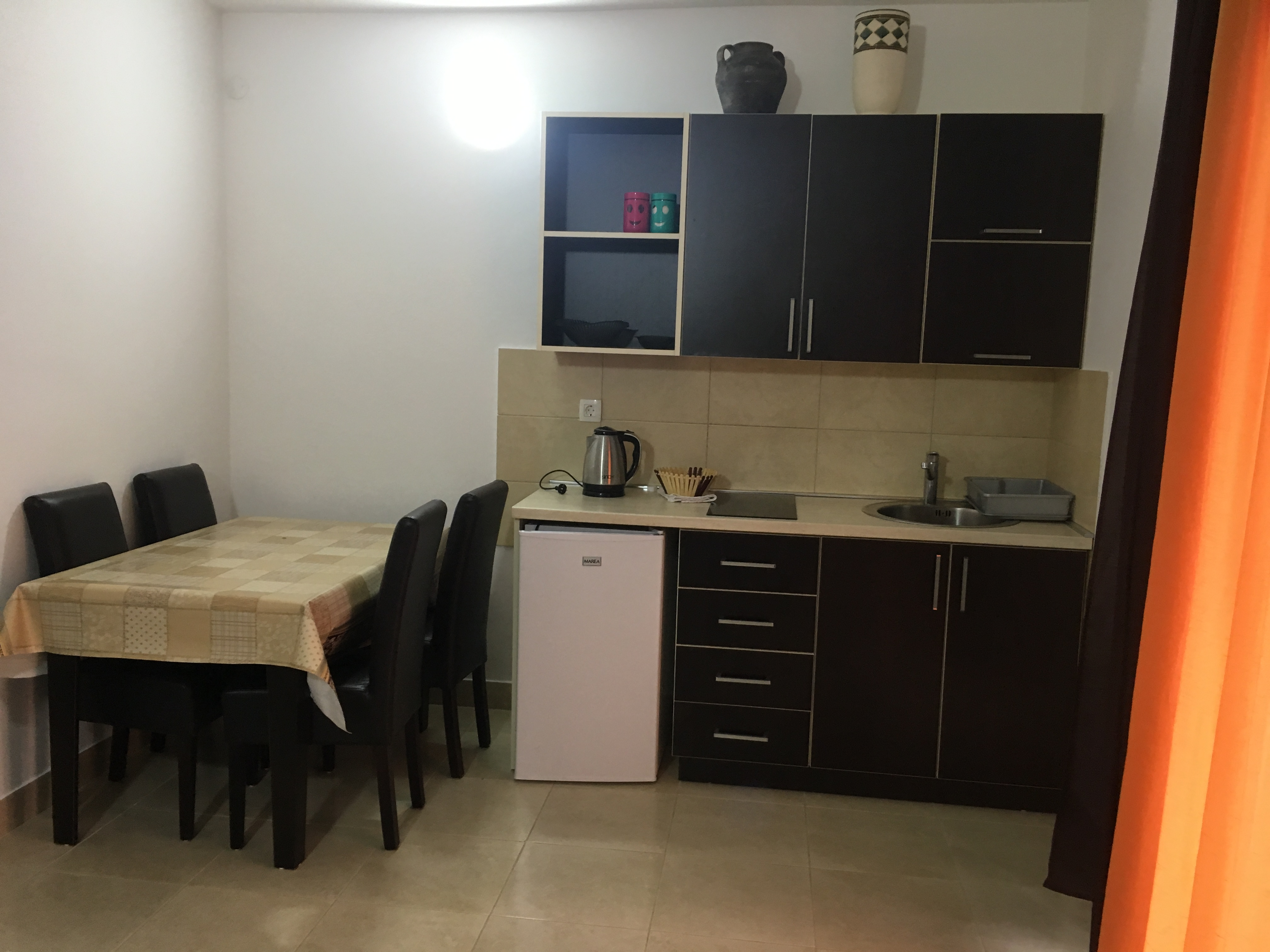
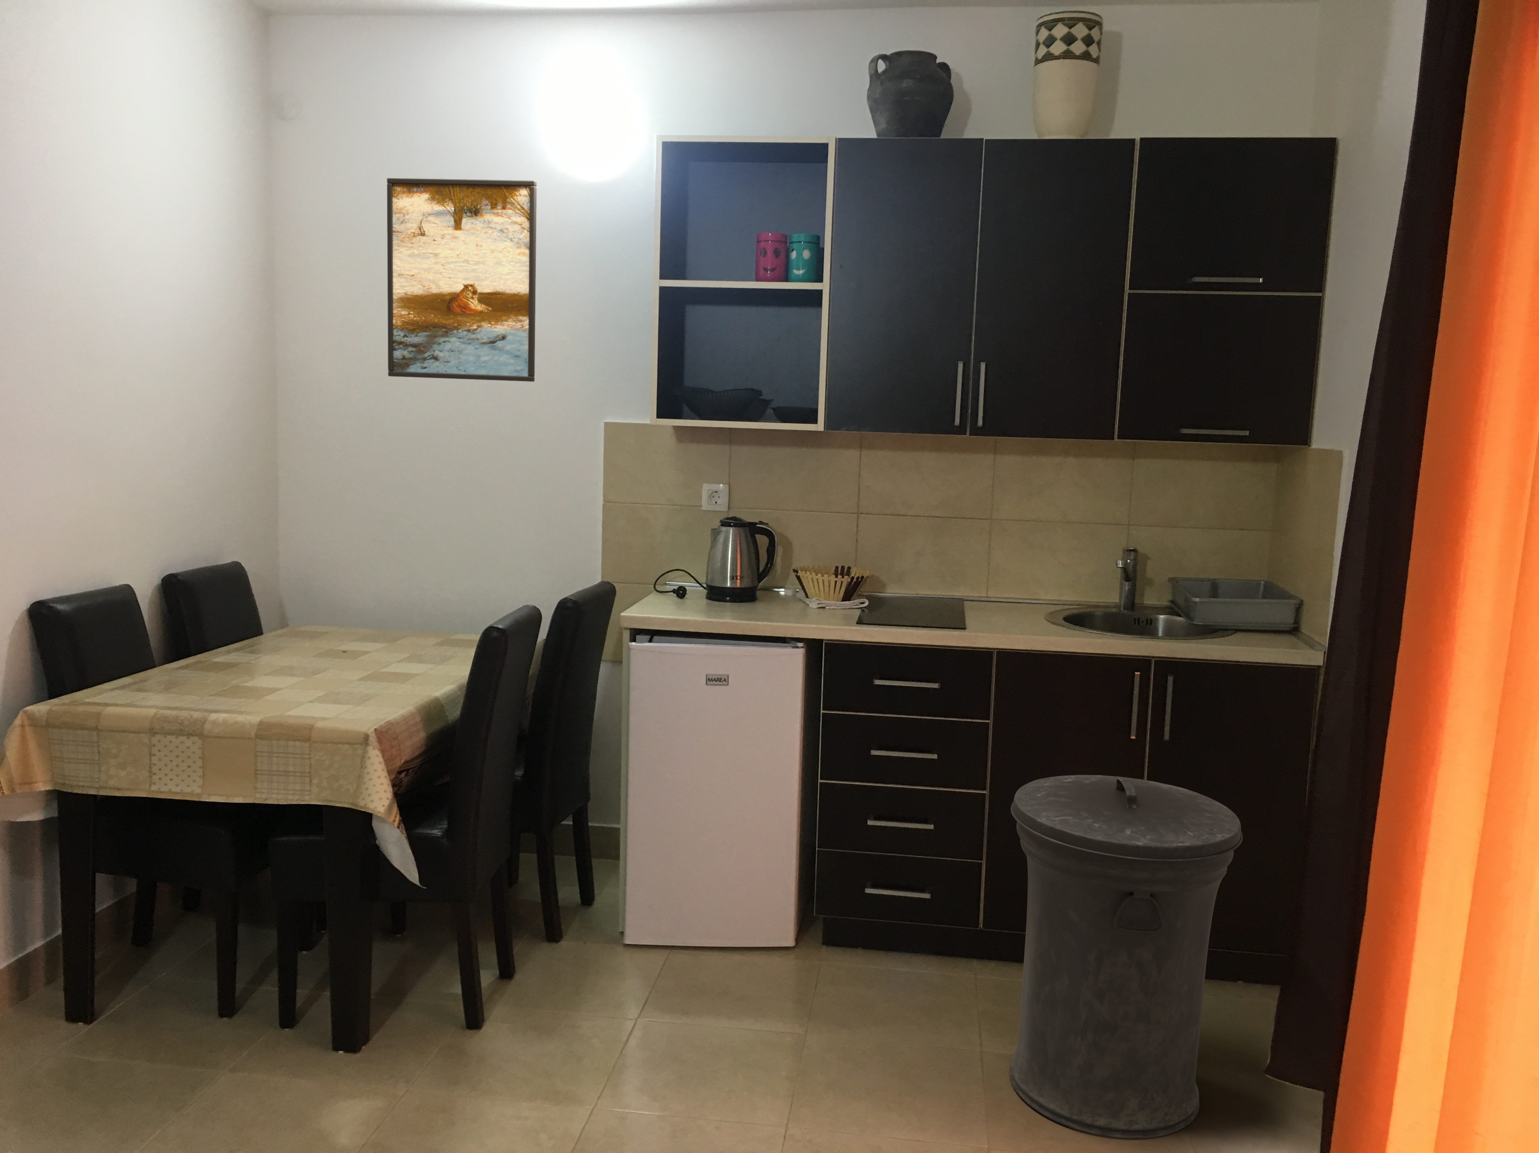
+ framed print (460, 280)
+ trash can (1114, 937)
